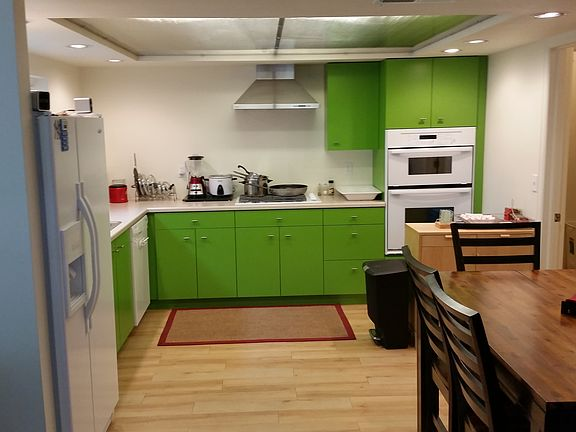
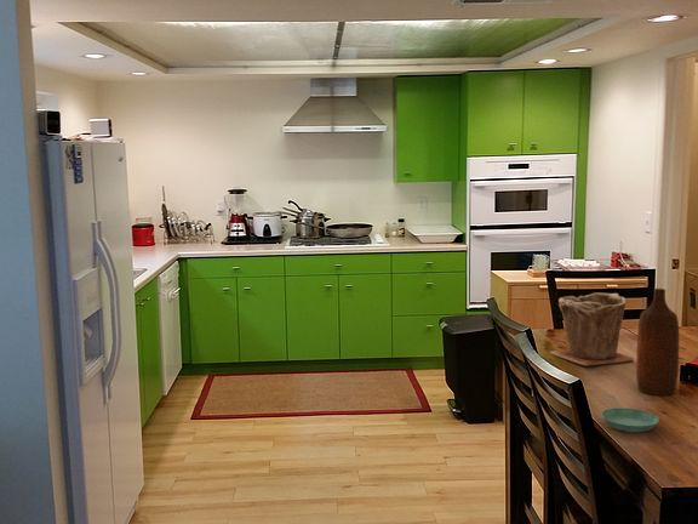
+ saucer (629, 421)
+ plant pot (591, 326)
+ bottle (657, 340)
